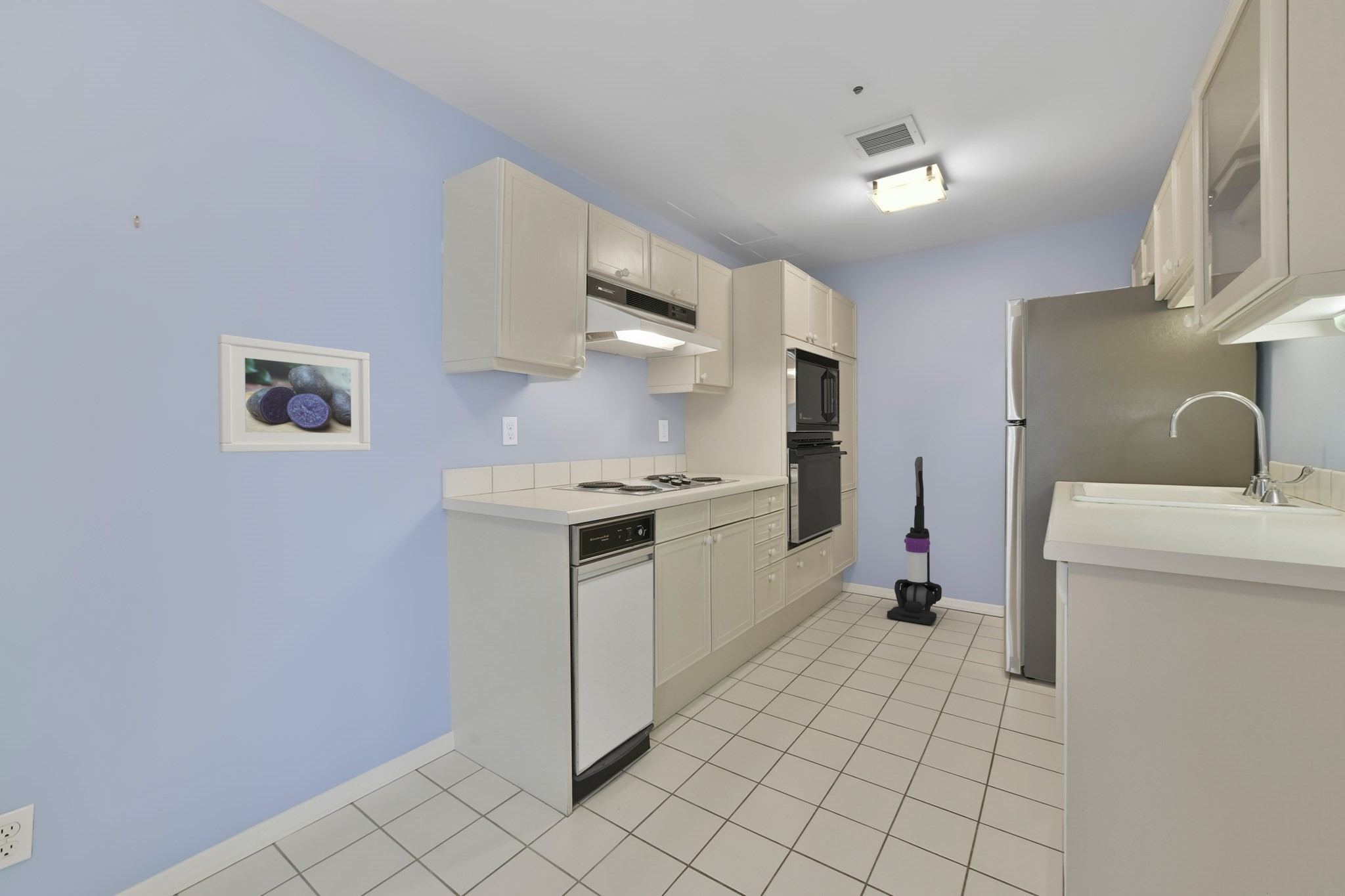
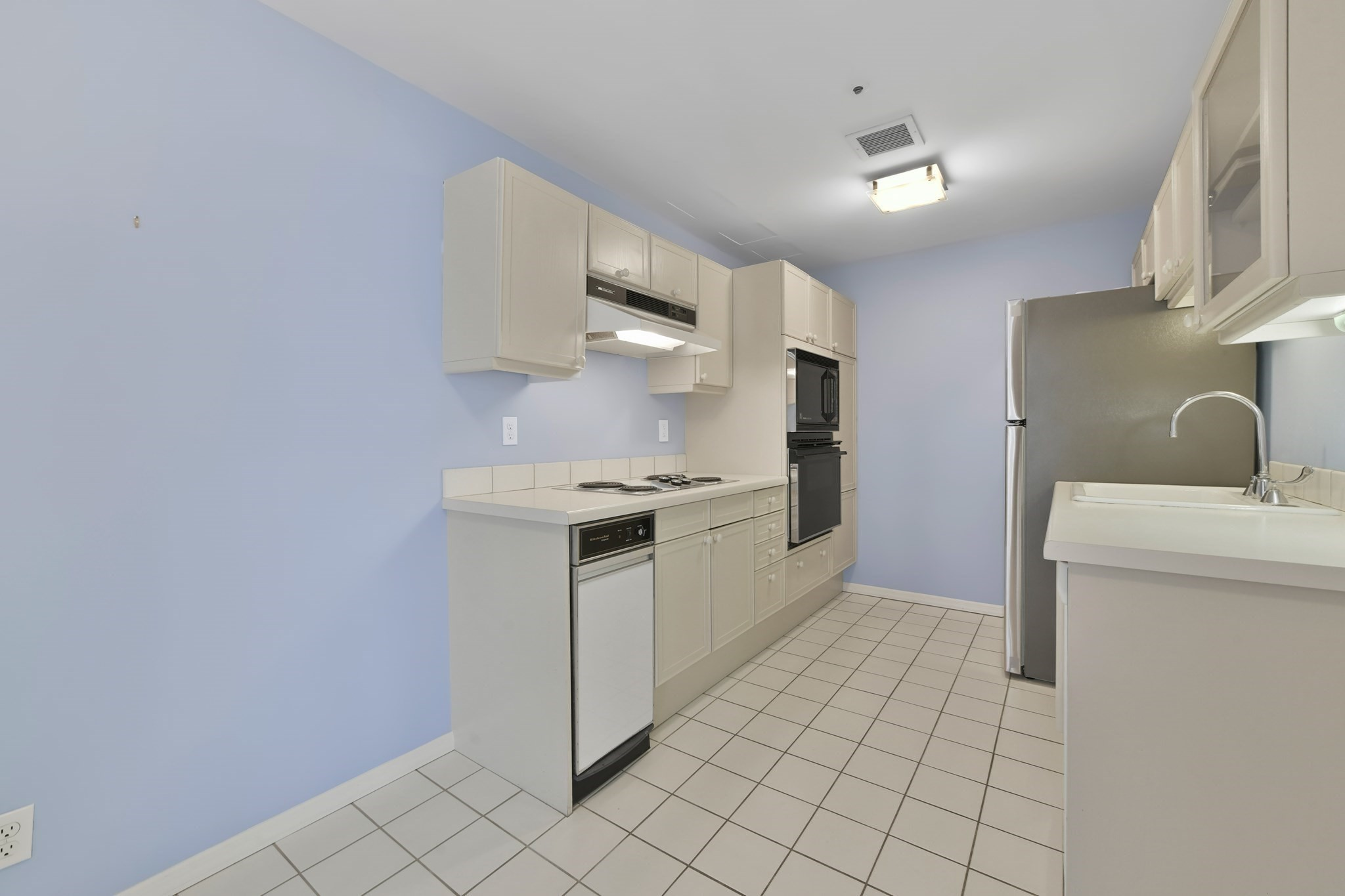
- vacuum cleaner (915, 536)
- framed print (301, 398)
